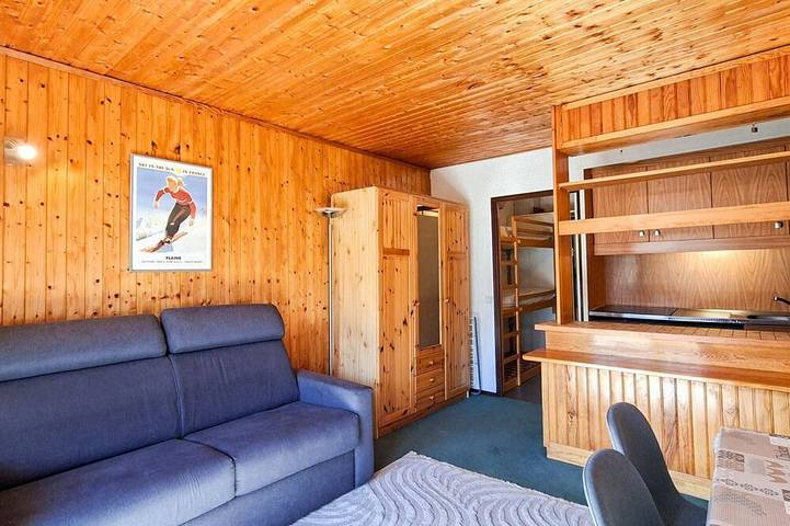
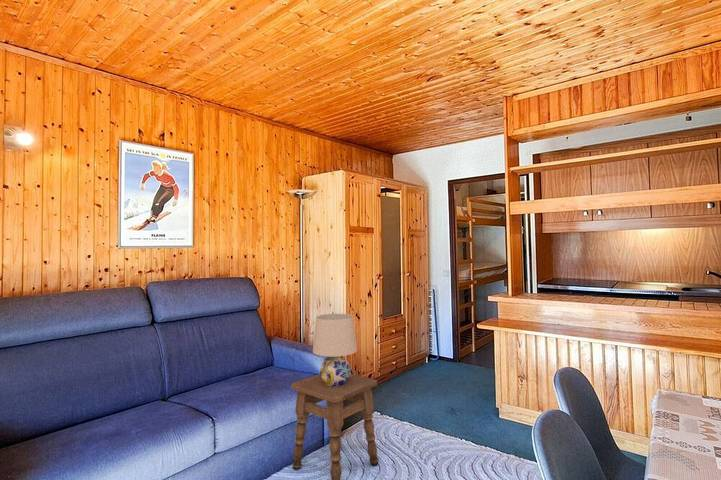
+ table lamp (335, 349)
+ side table (335, 424)
